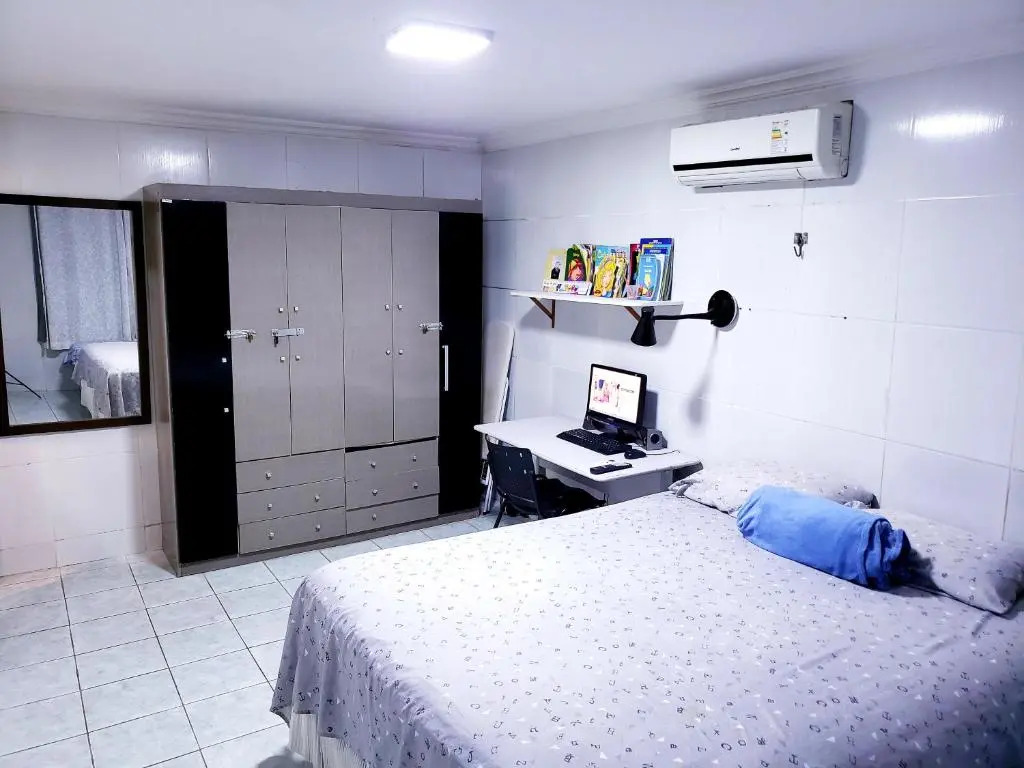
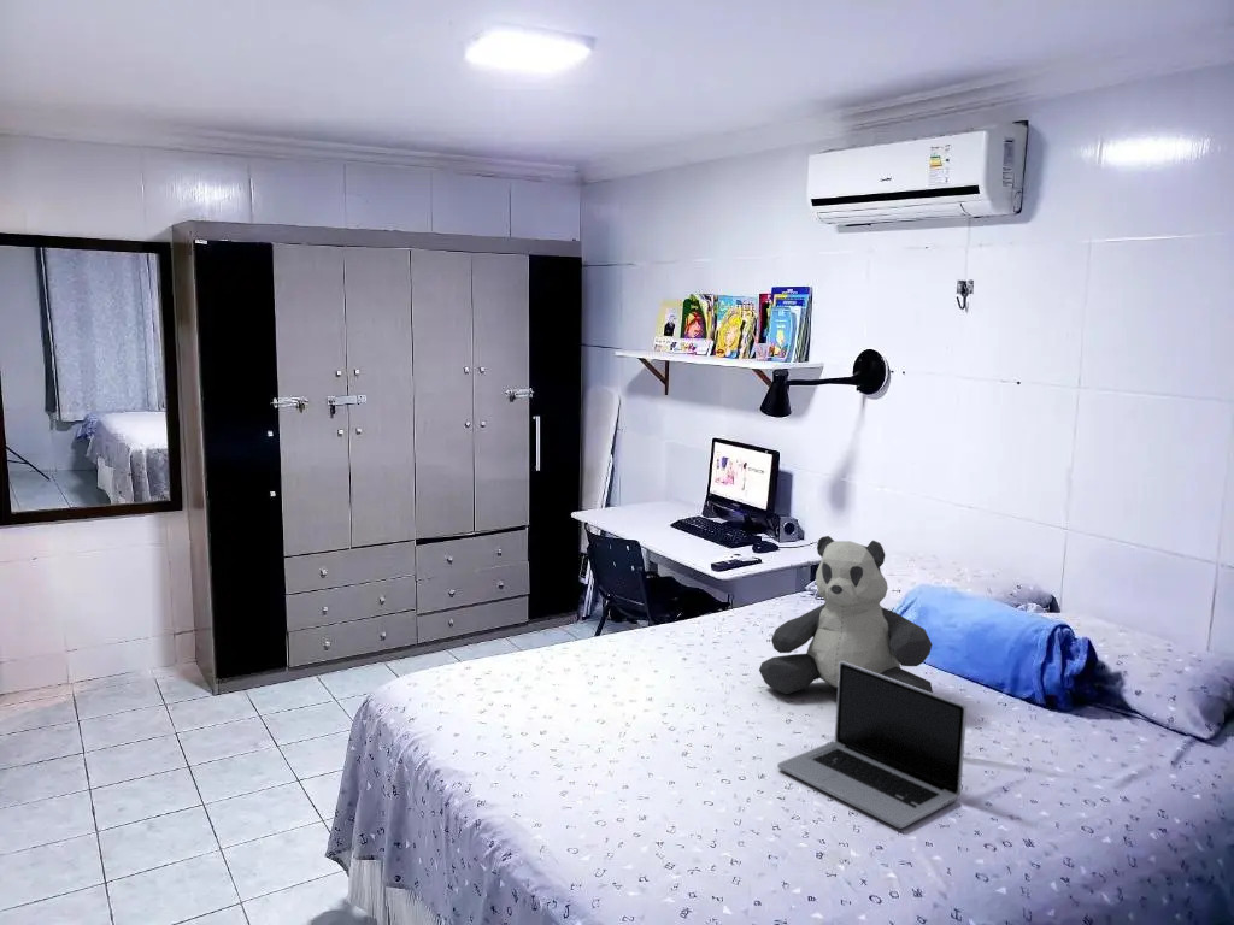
+ teddy bear (852, 619)
+ laptop (868, 738)
